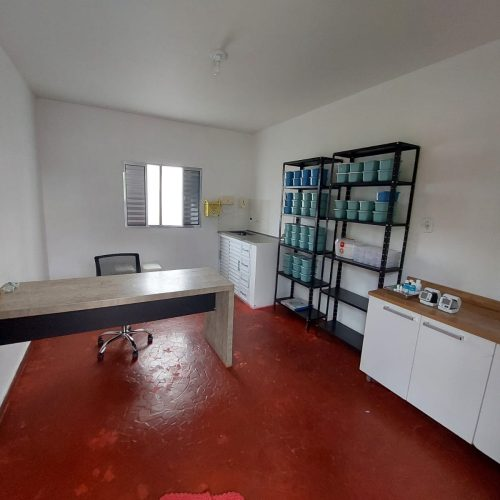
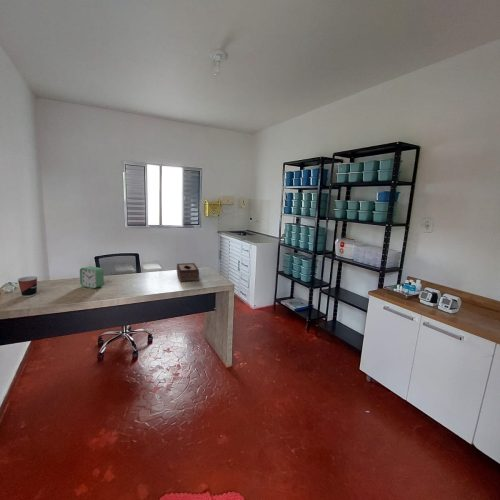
+ alarm clock (91, 277)
+ tissue box (187, 271)
+ cup (28, 286)
